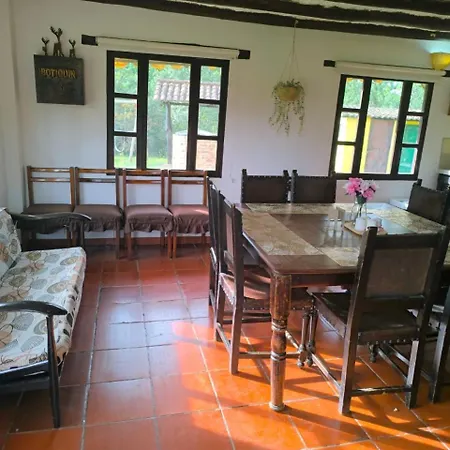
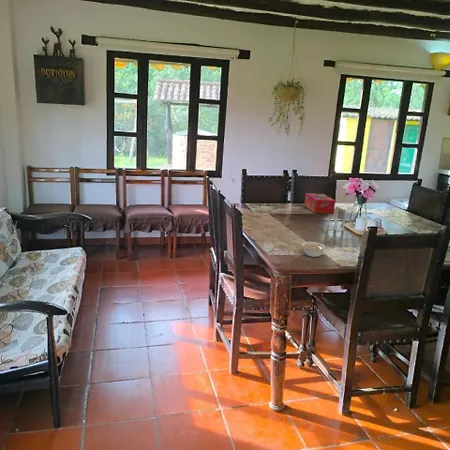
+ tissue box (319, 202)
+ legume (313, 248)
